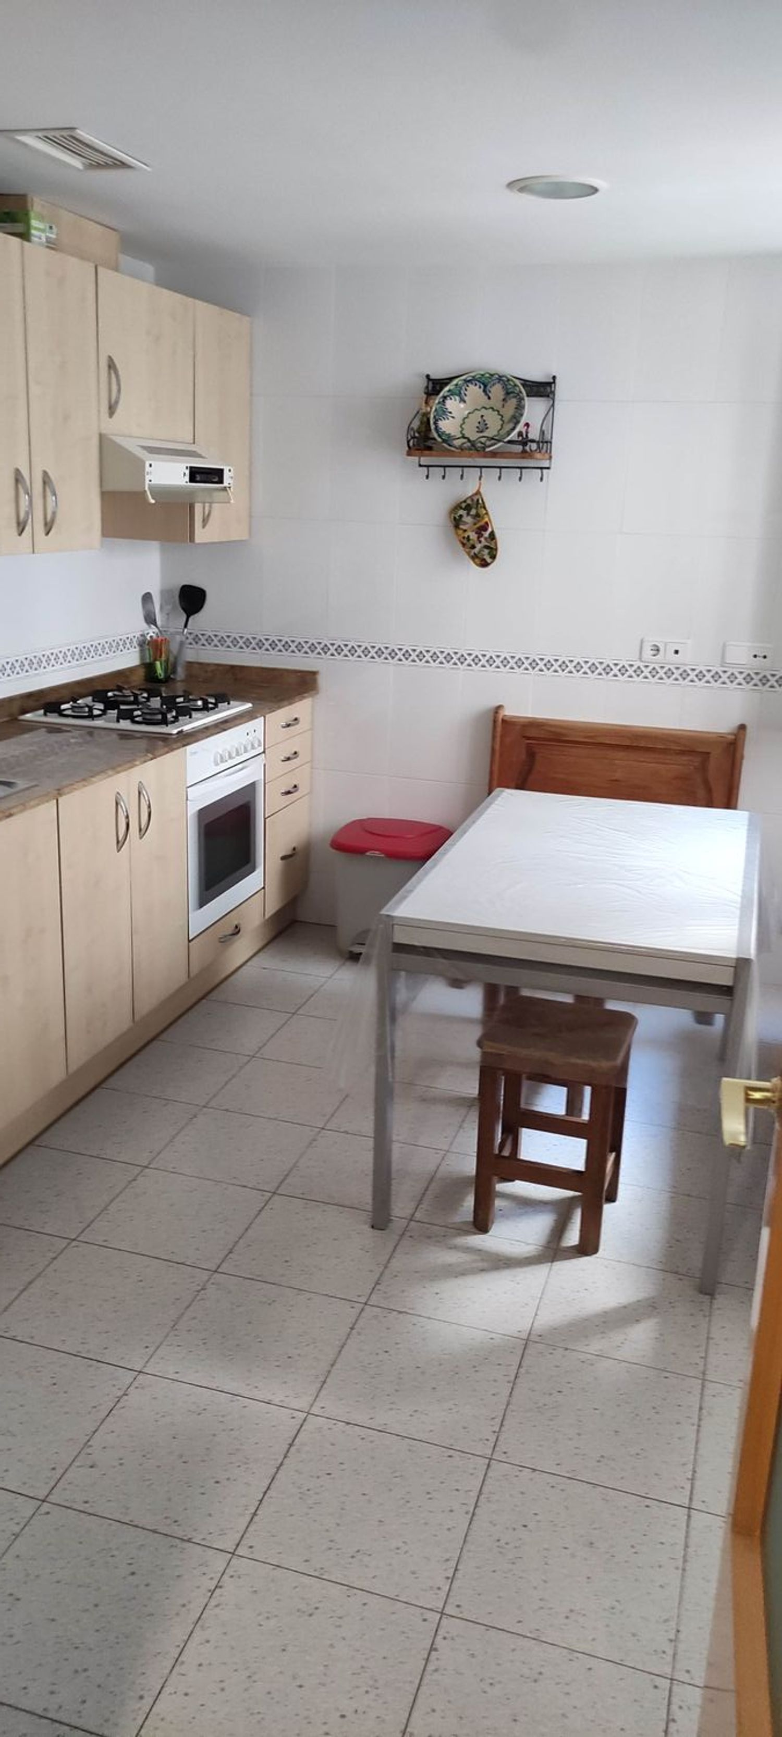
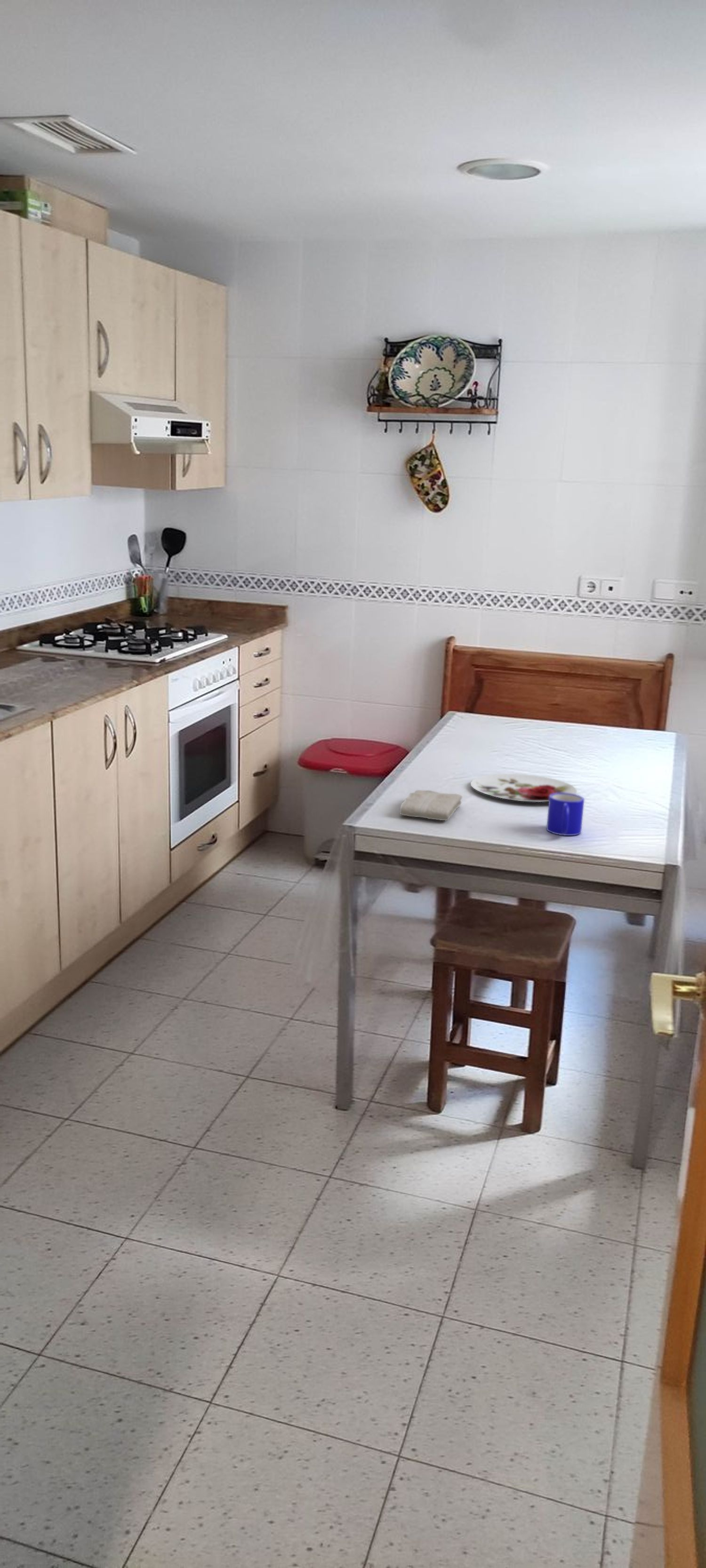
+ plate (523, 786)
+ washcloth (432, 804)
+ mug (565, 816)
